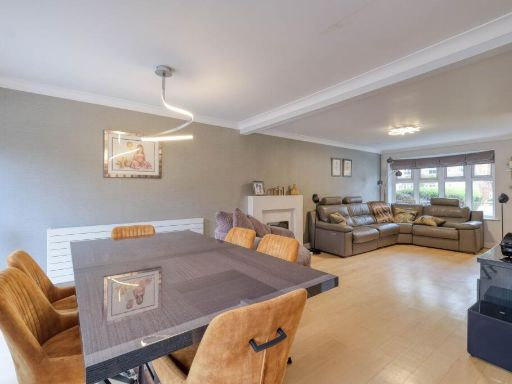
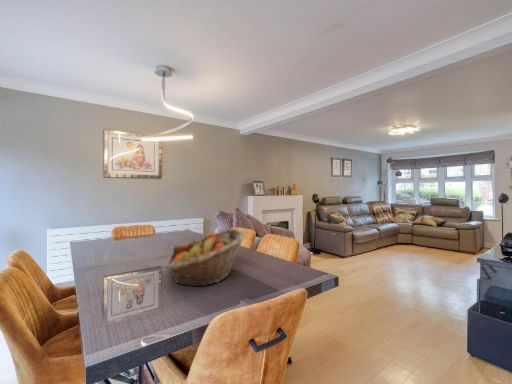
+ fruit basket (206, 253)
